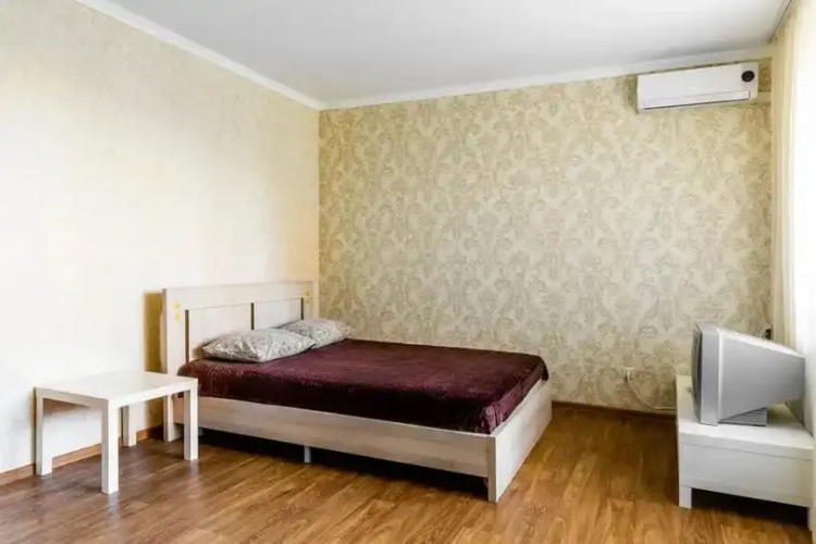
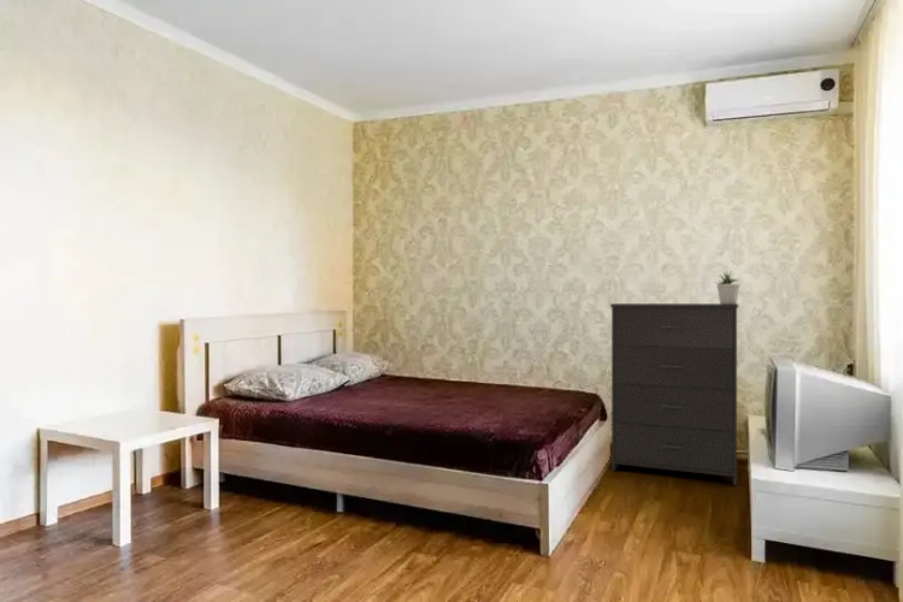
+ dresser (673, 386)
+ potted plant (727, 287)
